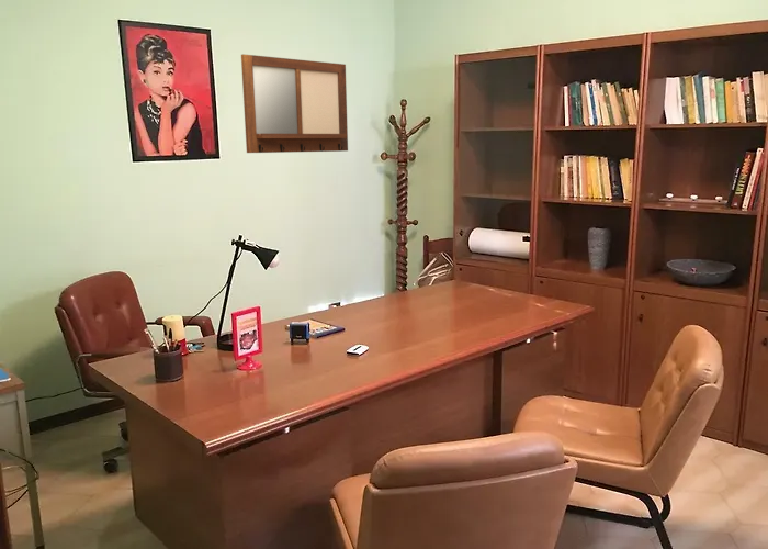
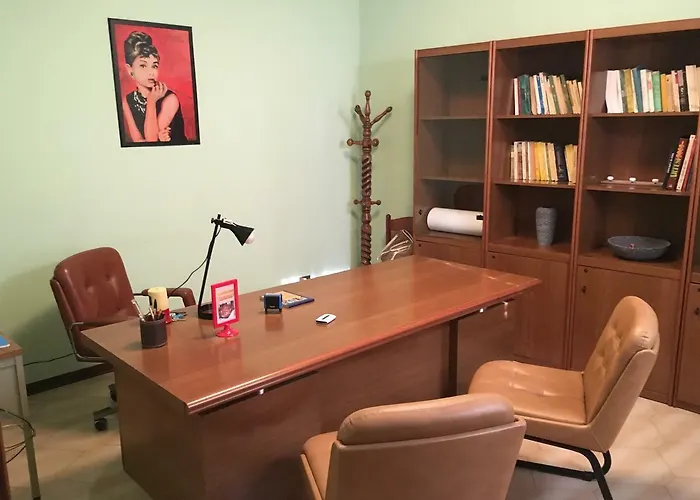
- writing board (301, 105)
